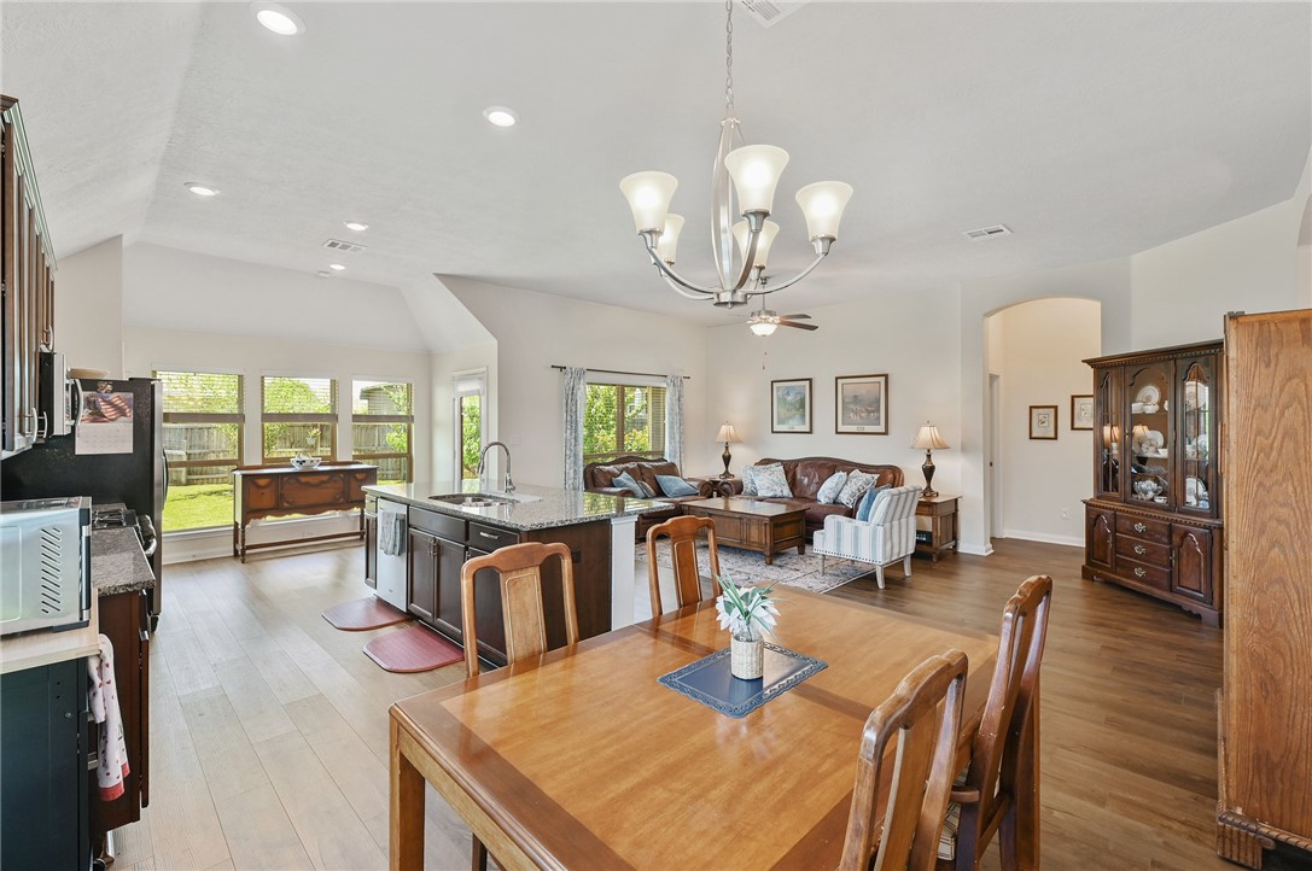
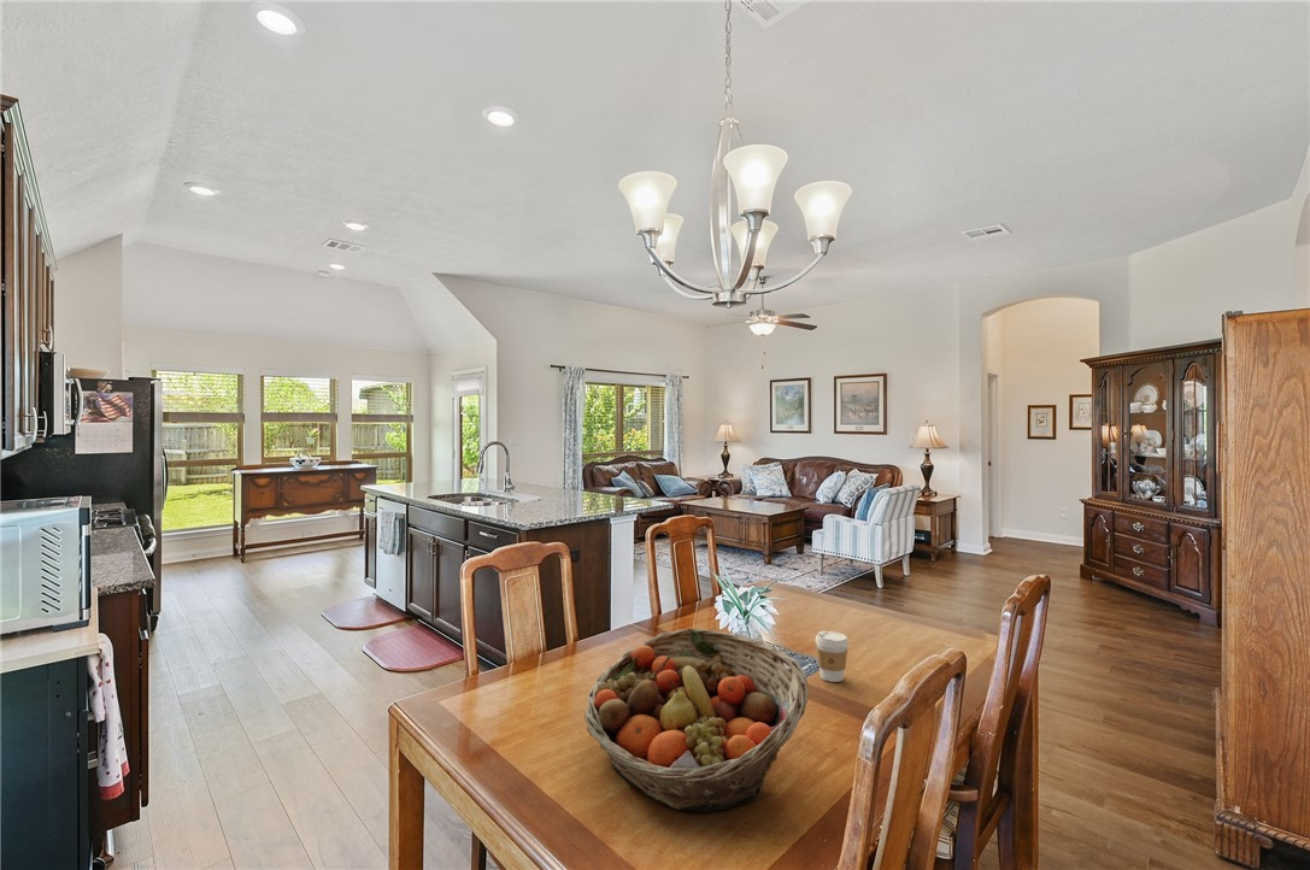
+ coffee cup (832, 656)
+ fruit basket (692, 709)
